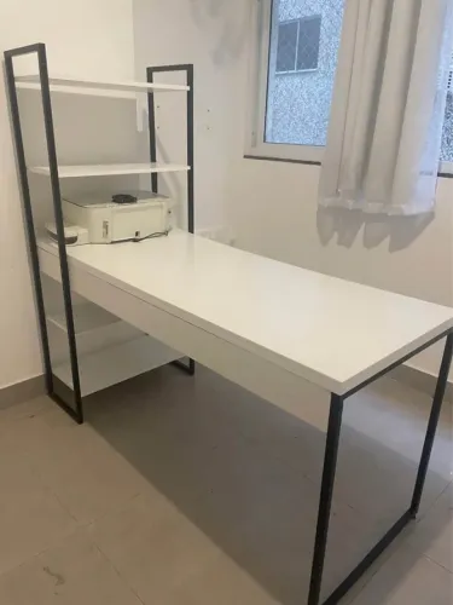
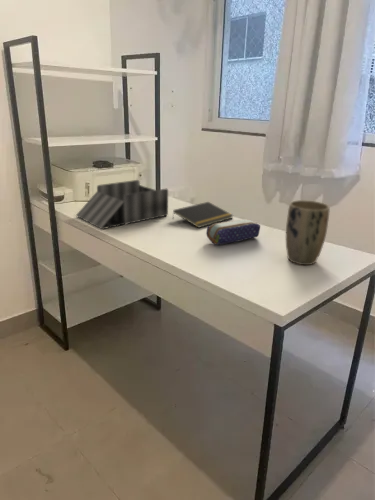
+ desk organizer (122, 202)
+ notepad (203, 213)
+ pencil case (233, 231)
+ plant pot (305, 233)
